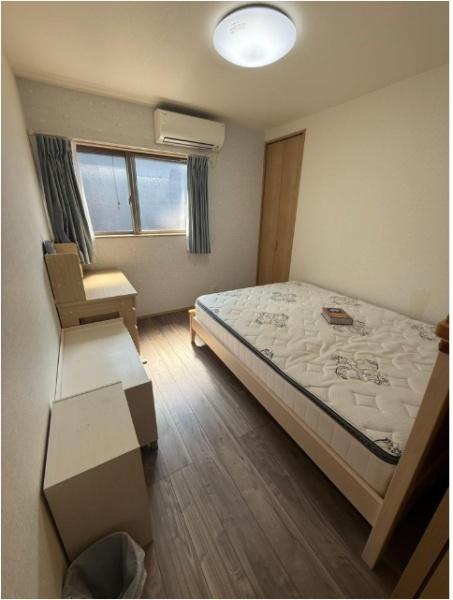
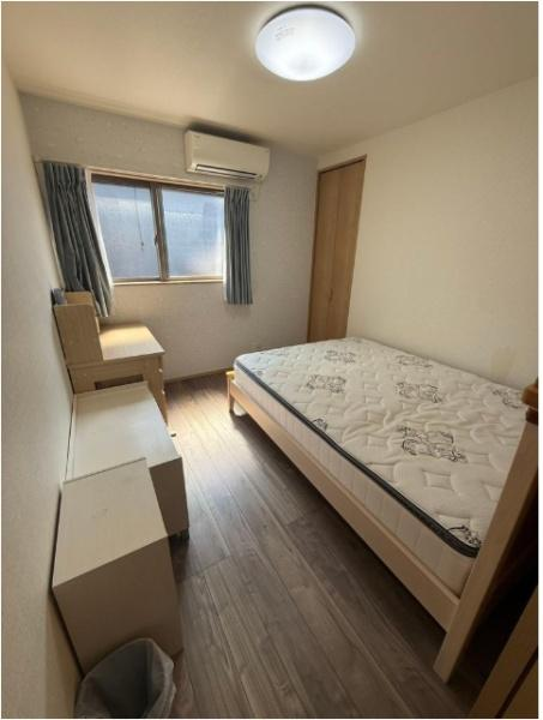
- book (335, 315)
